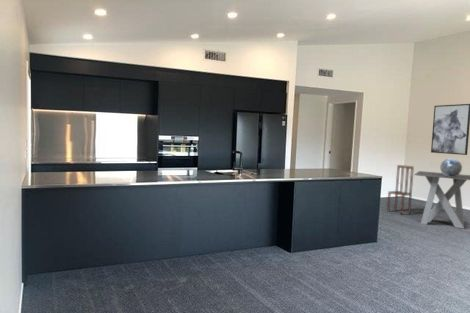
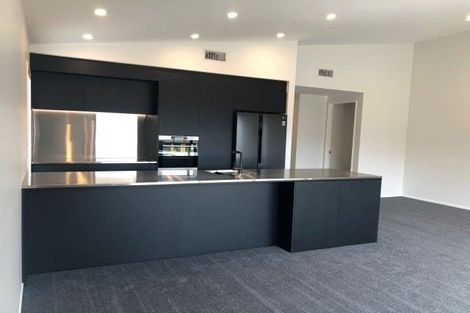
- chair (400, 189)
- globe (451, 167)
- wall art (450, 129)
- dining table (444, 199)
